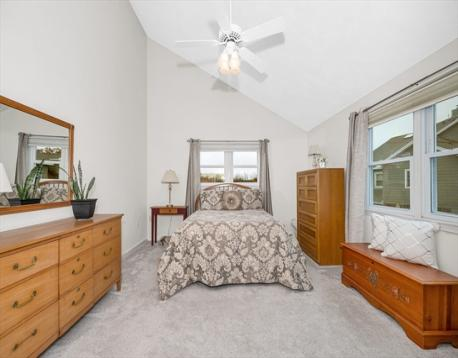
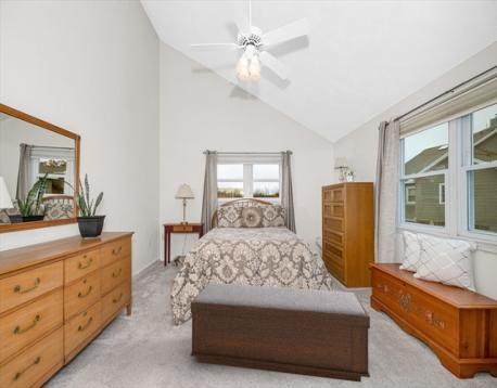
+ bench (276, 324)
